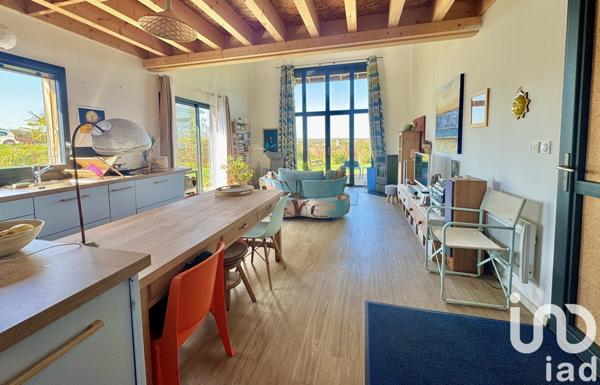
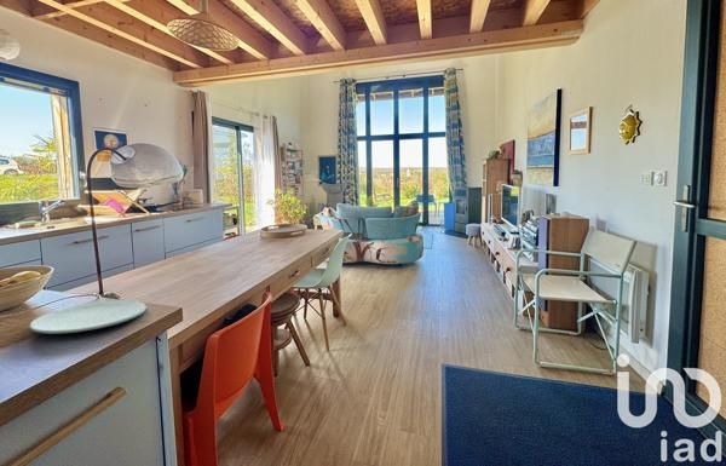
+ paper plate (92, 316)
